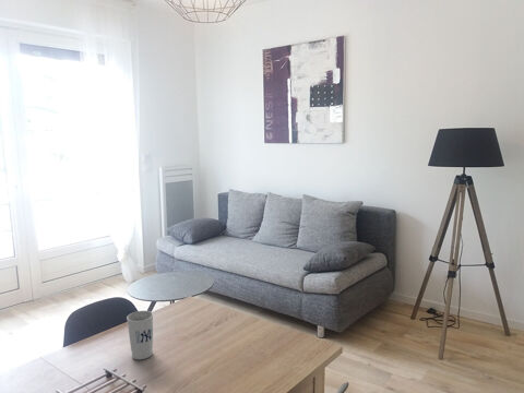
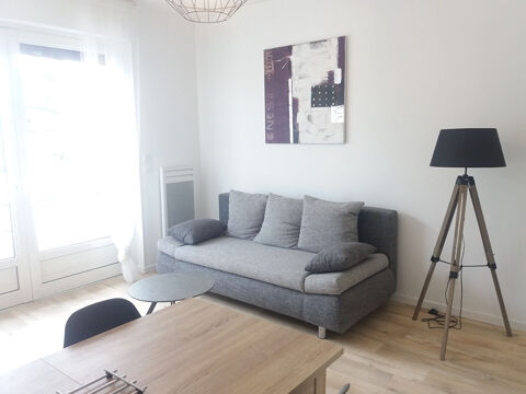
- cup (141, 335)
